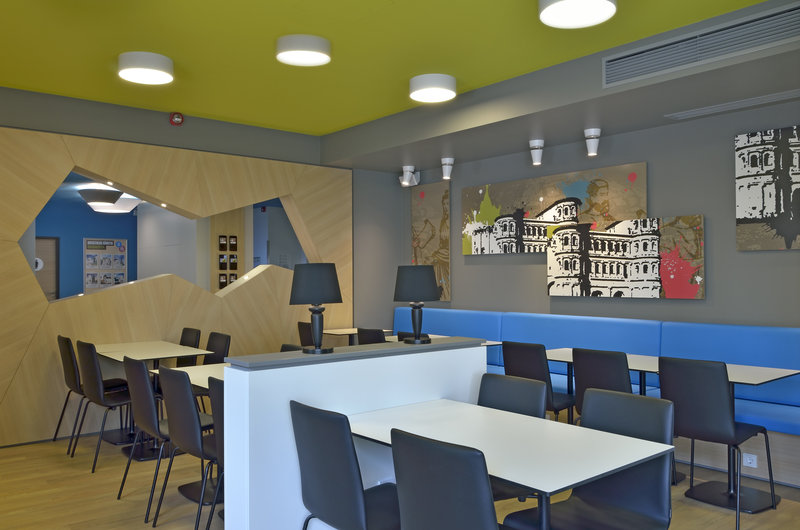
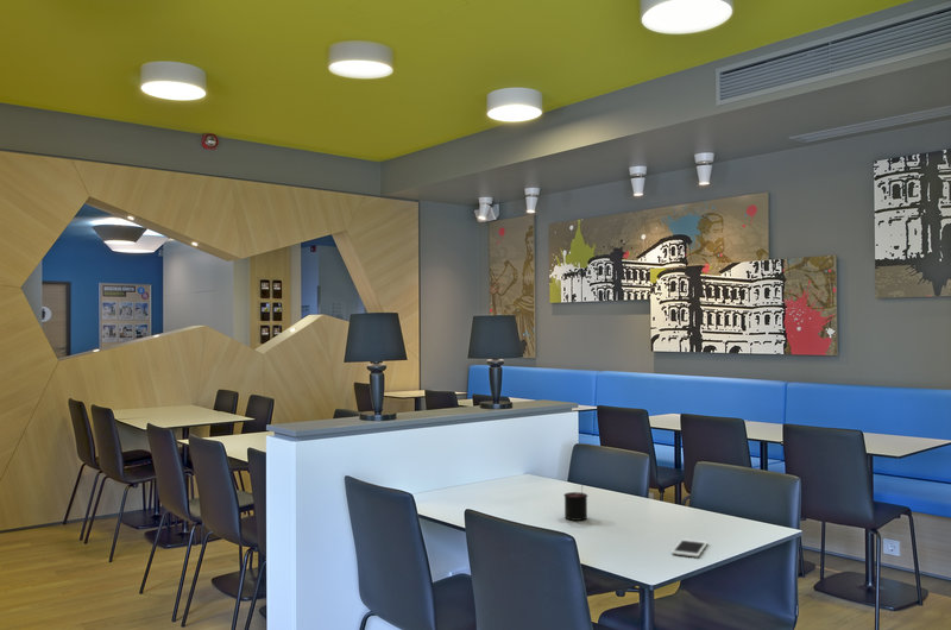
+ candle (575, 500)
+ cell phone (689, 547)
